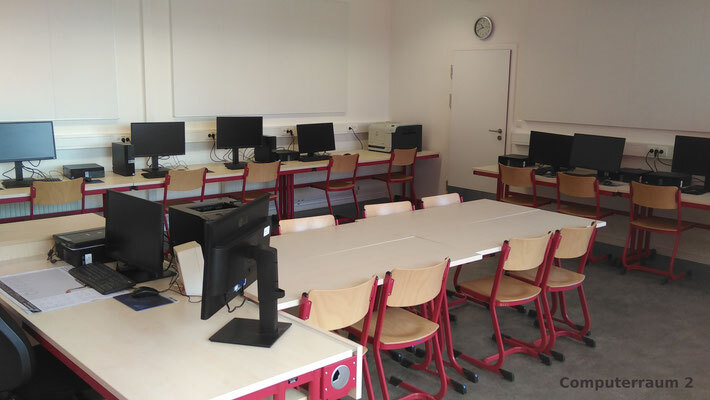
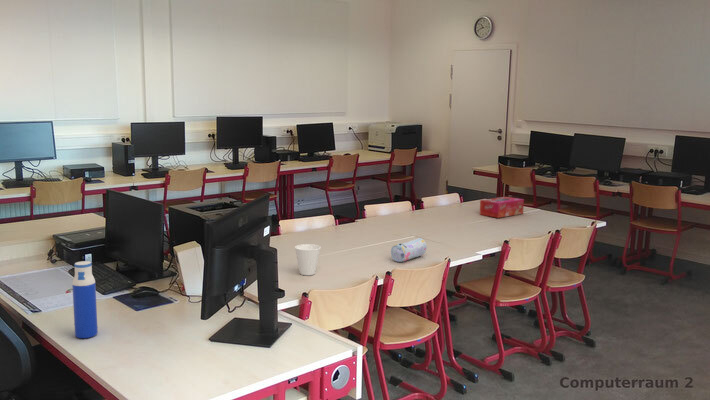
+ cup (307, 260)
+ water bottle (84, 299)
+ pencil case (408, 249)
+ tissue box (501, 206)
